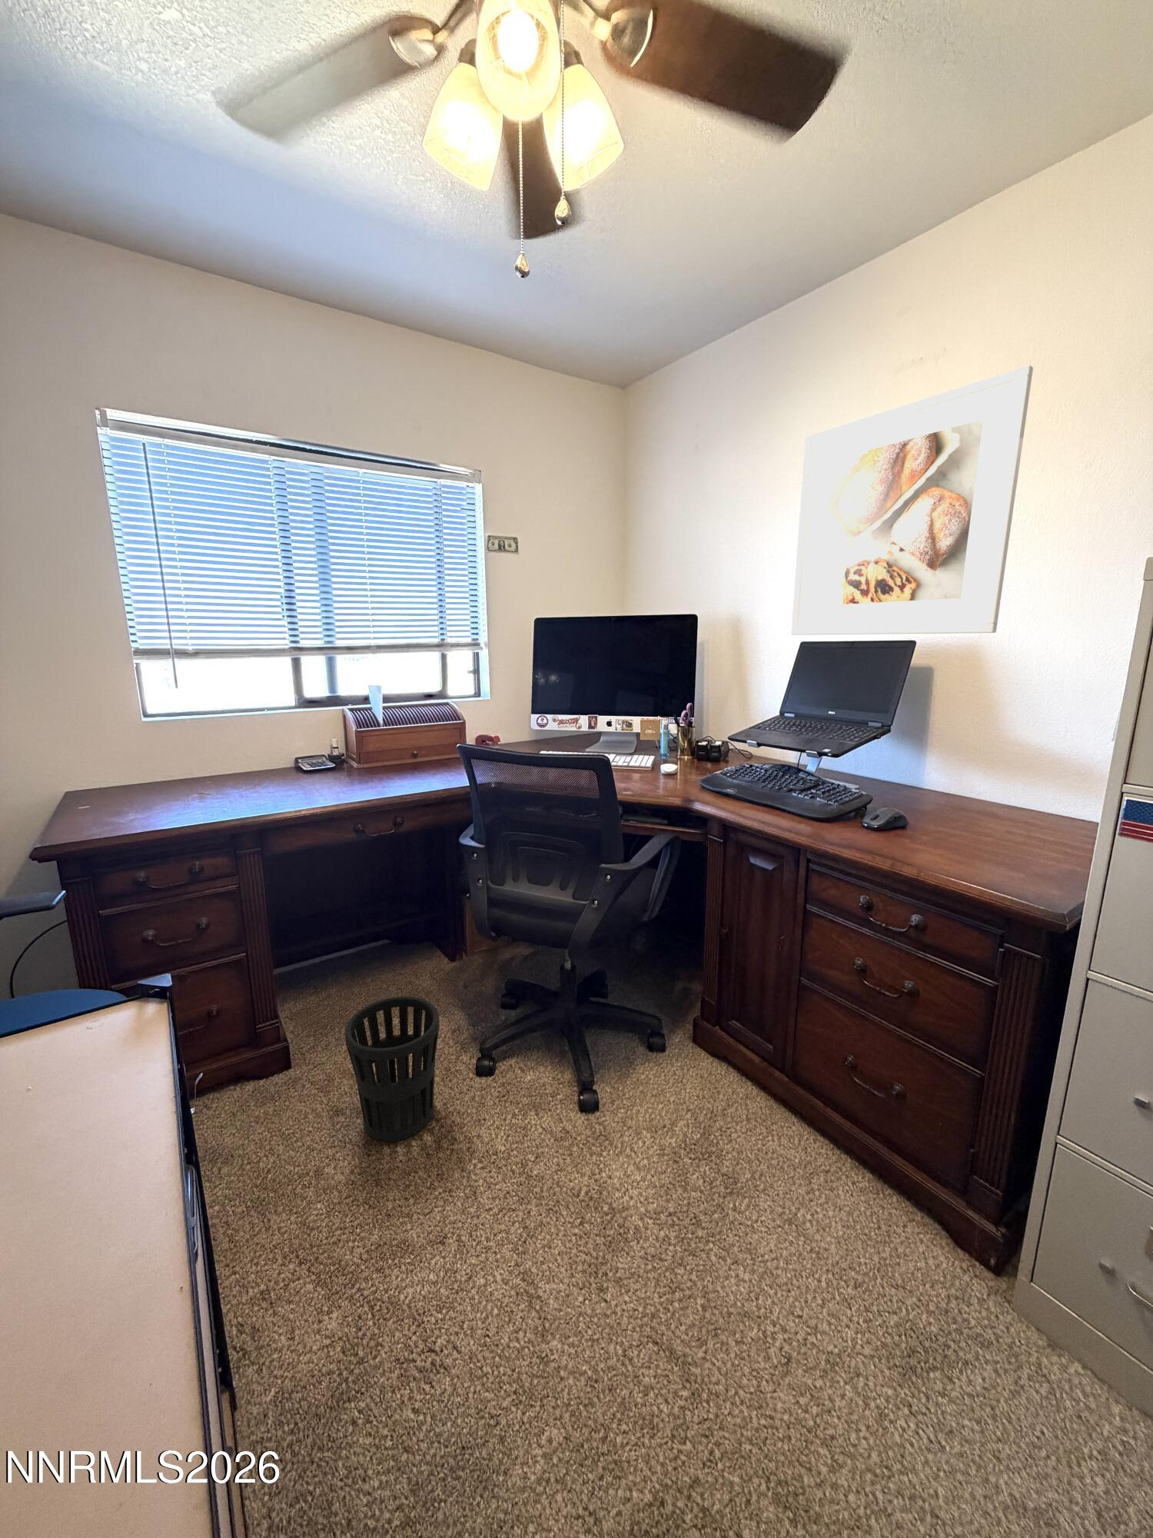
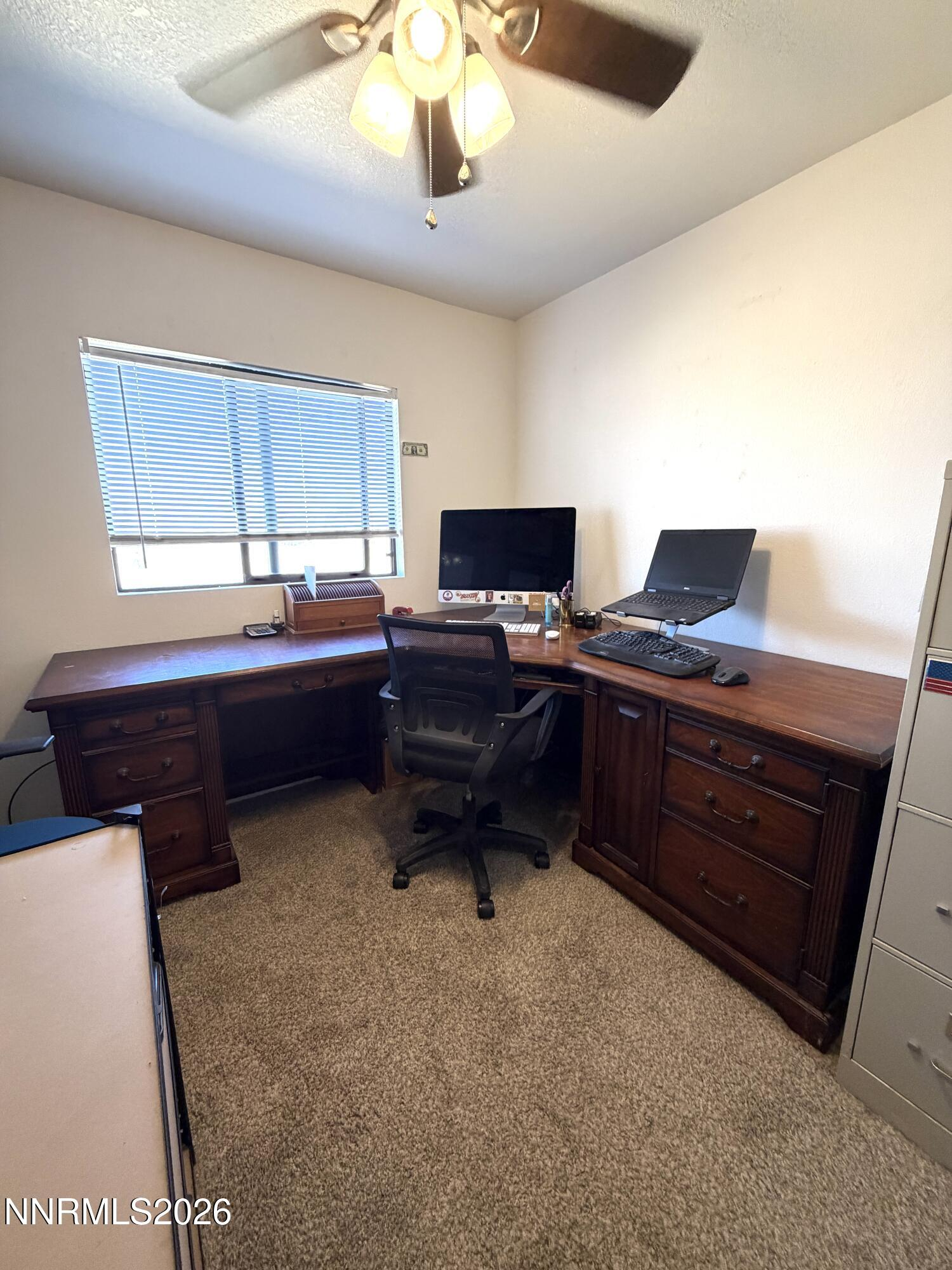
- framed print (890, 524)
- wastebasket (395, 1068)
